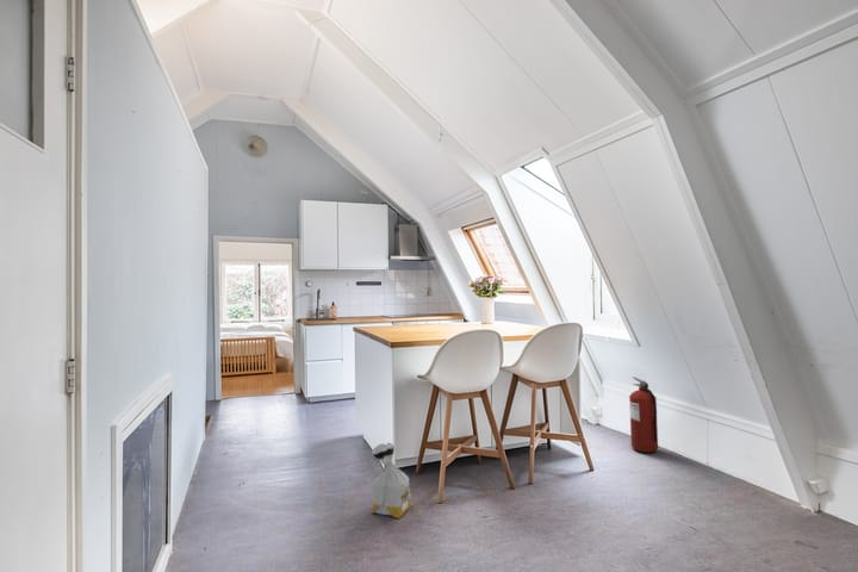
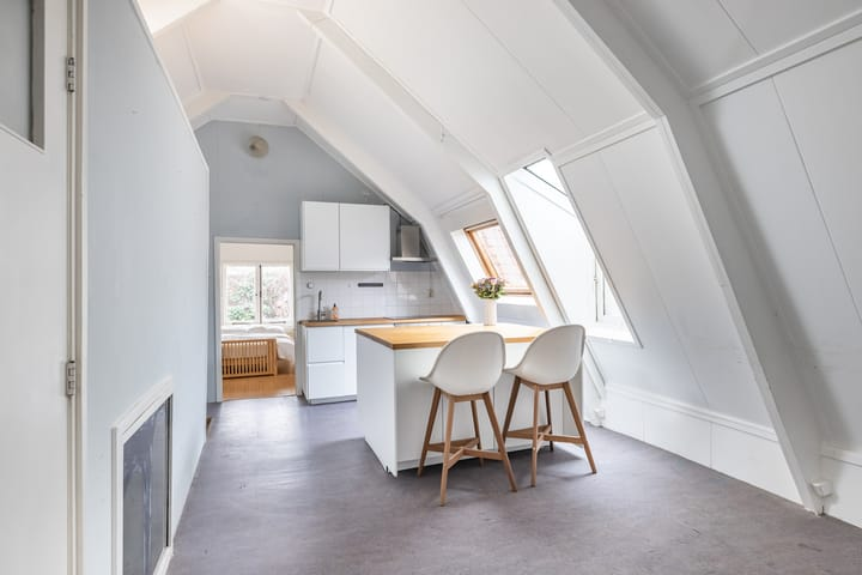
- bag (388, 475)
- fire extinguisher (645, 415)
